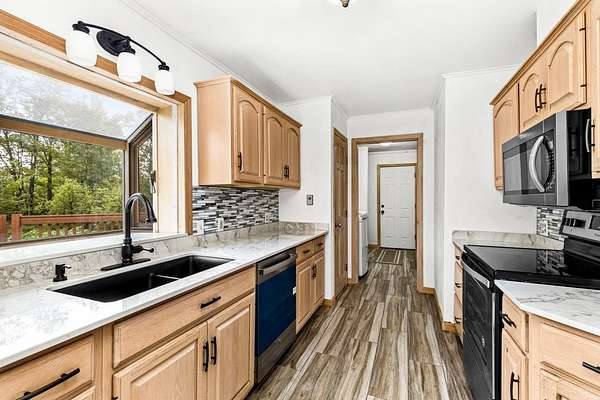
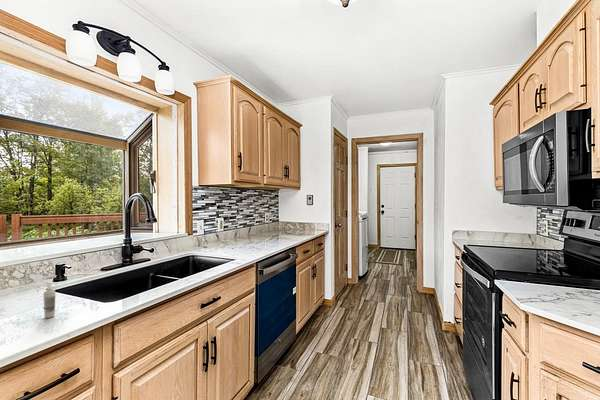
+ bottle (50, 295)
